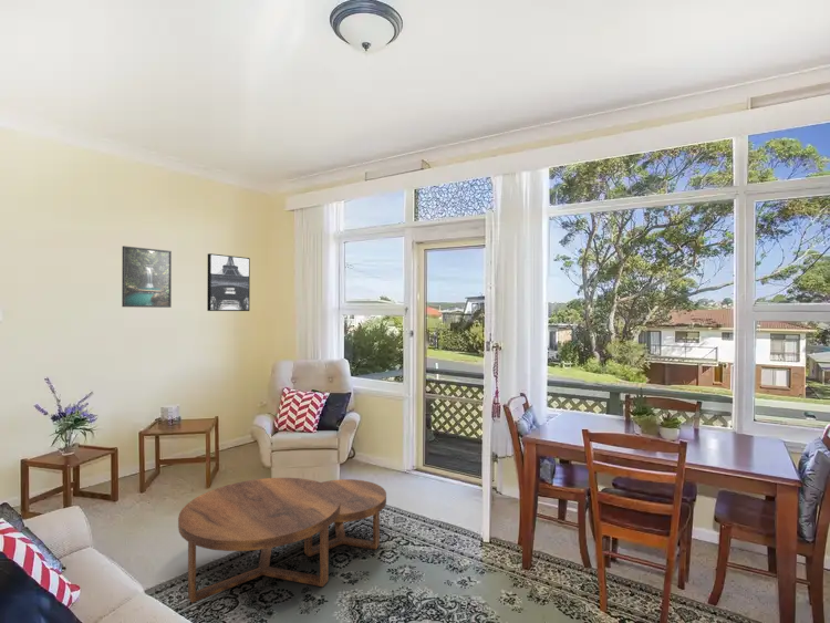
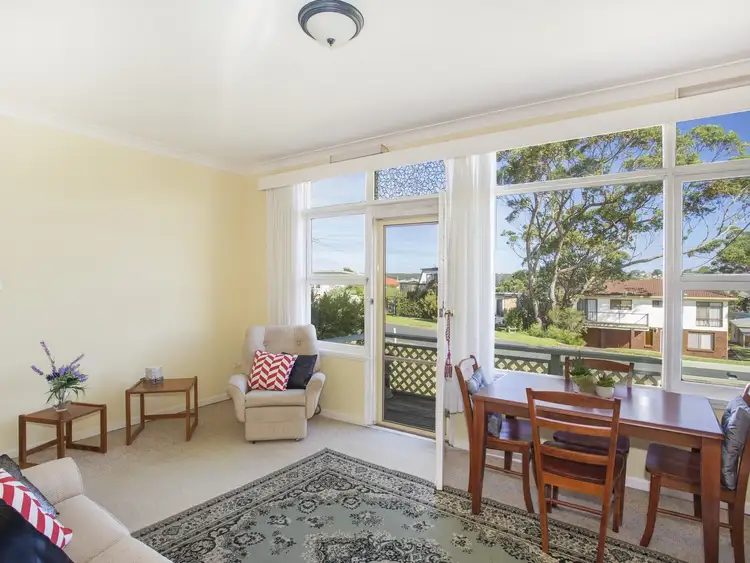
- wall art (229, 283)
- coffee table (293, 527)
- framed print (147, 278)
